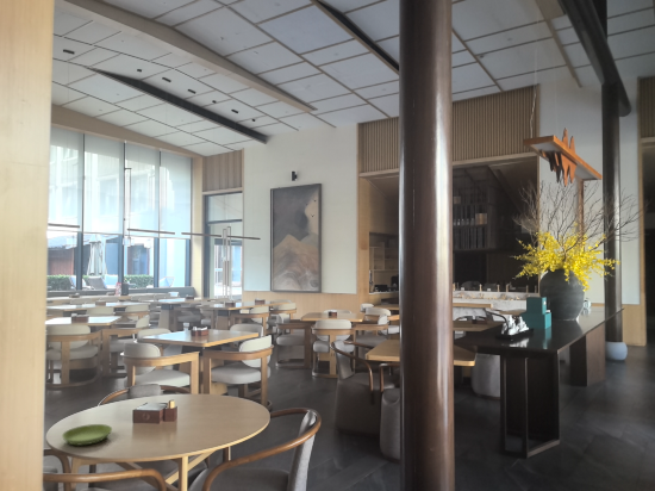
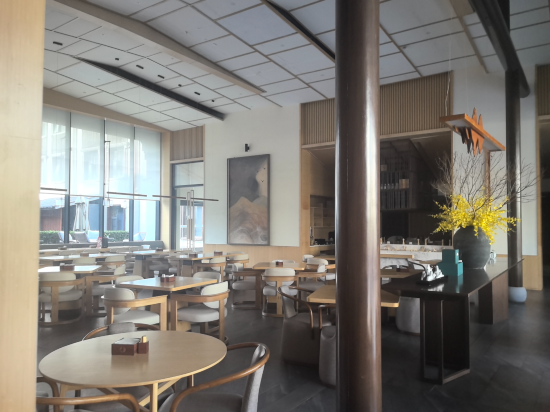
- saucer (87, 435)
